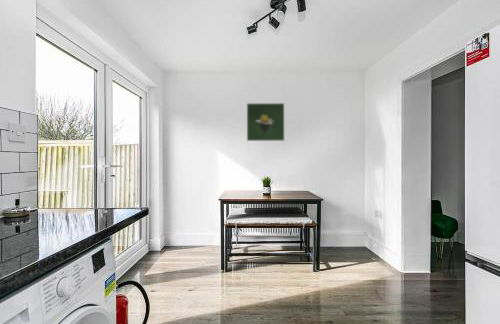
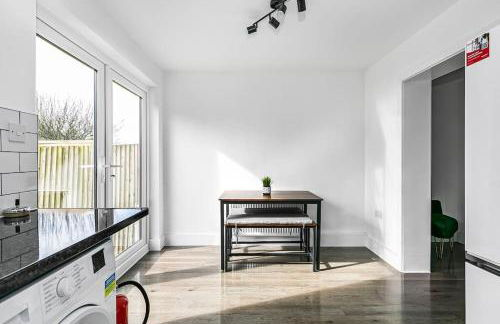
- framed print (265, 122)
